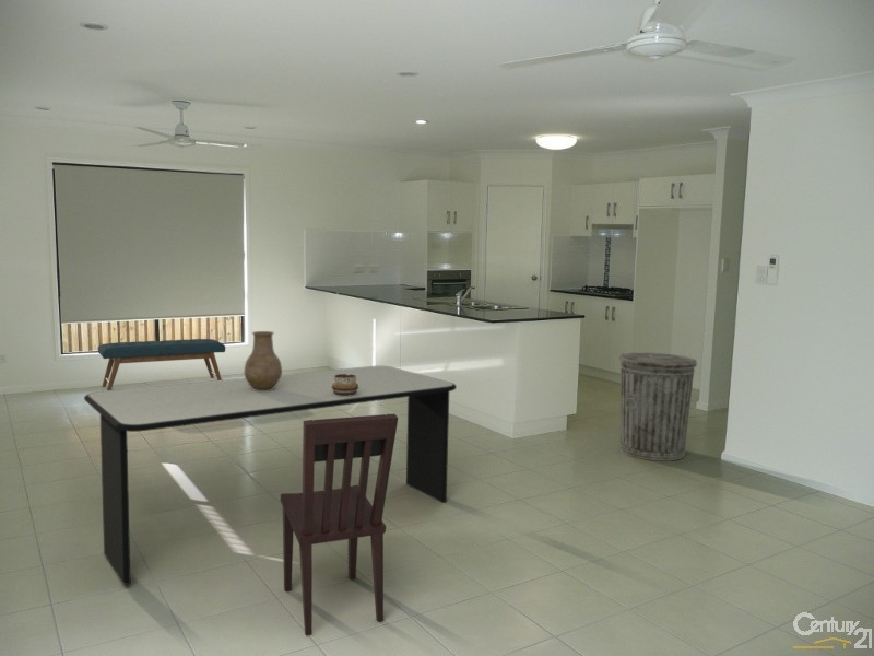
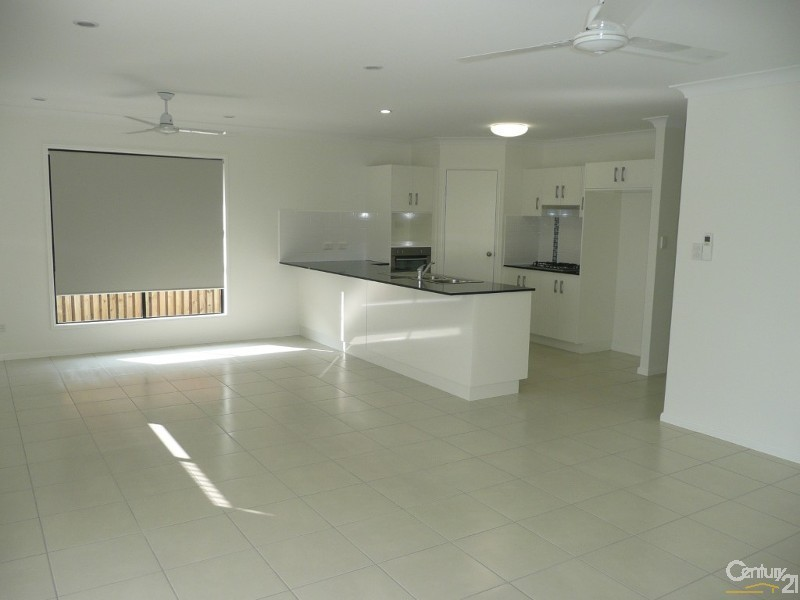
- bench (163, 360)
- dining chair (334, 507)
- dining table (274, 413)
- decorative bowl (344, 384)
- trash can (654, 403)
- vase (262, 360)
